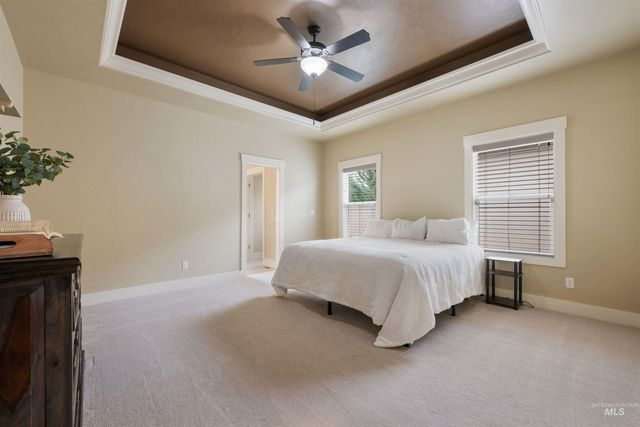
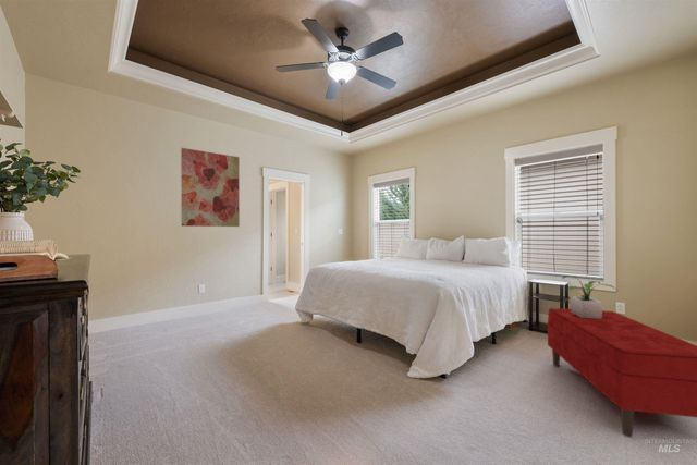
+ bench (615, 360)
+ wall art (211, 189)
+ potted plant (585, 296)
